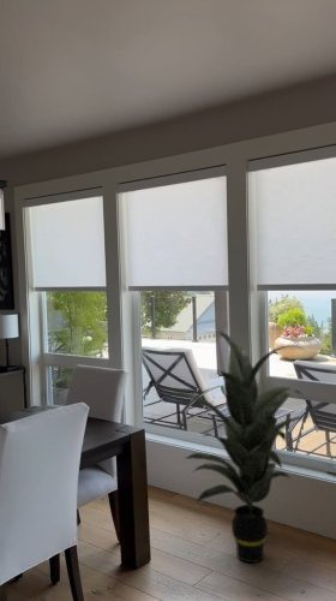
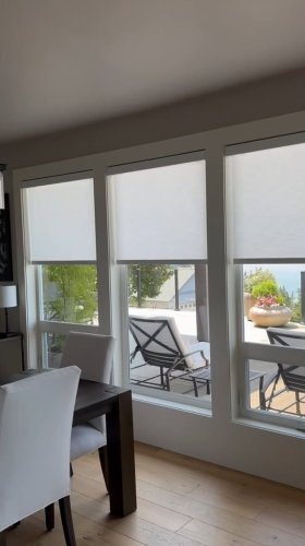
- indoor plant (242, 442)
